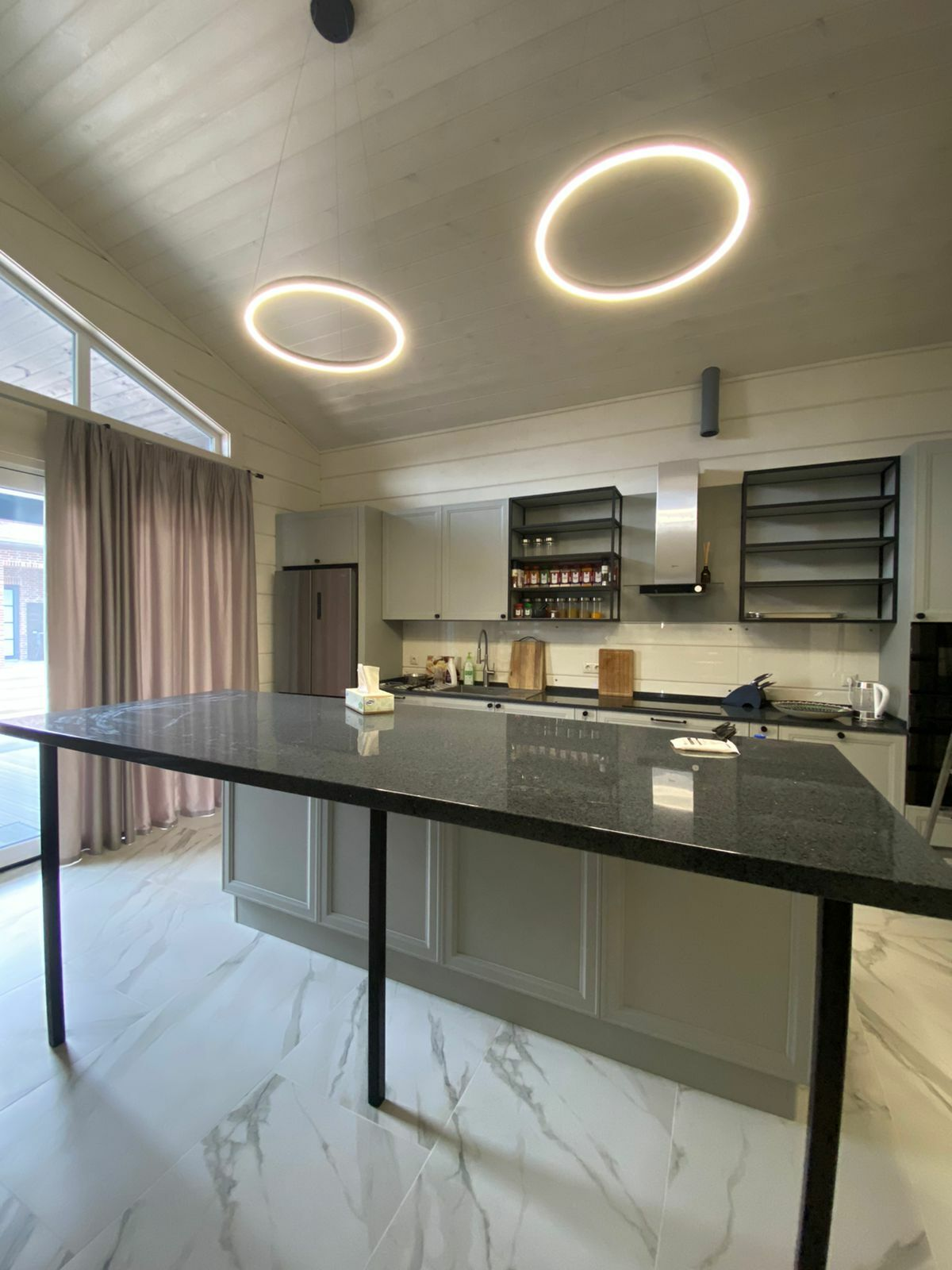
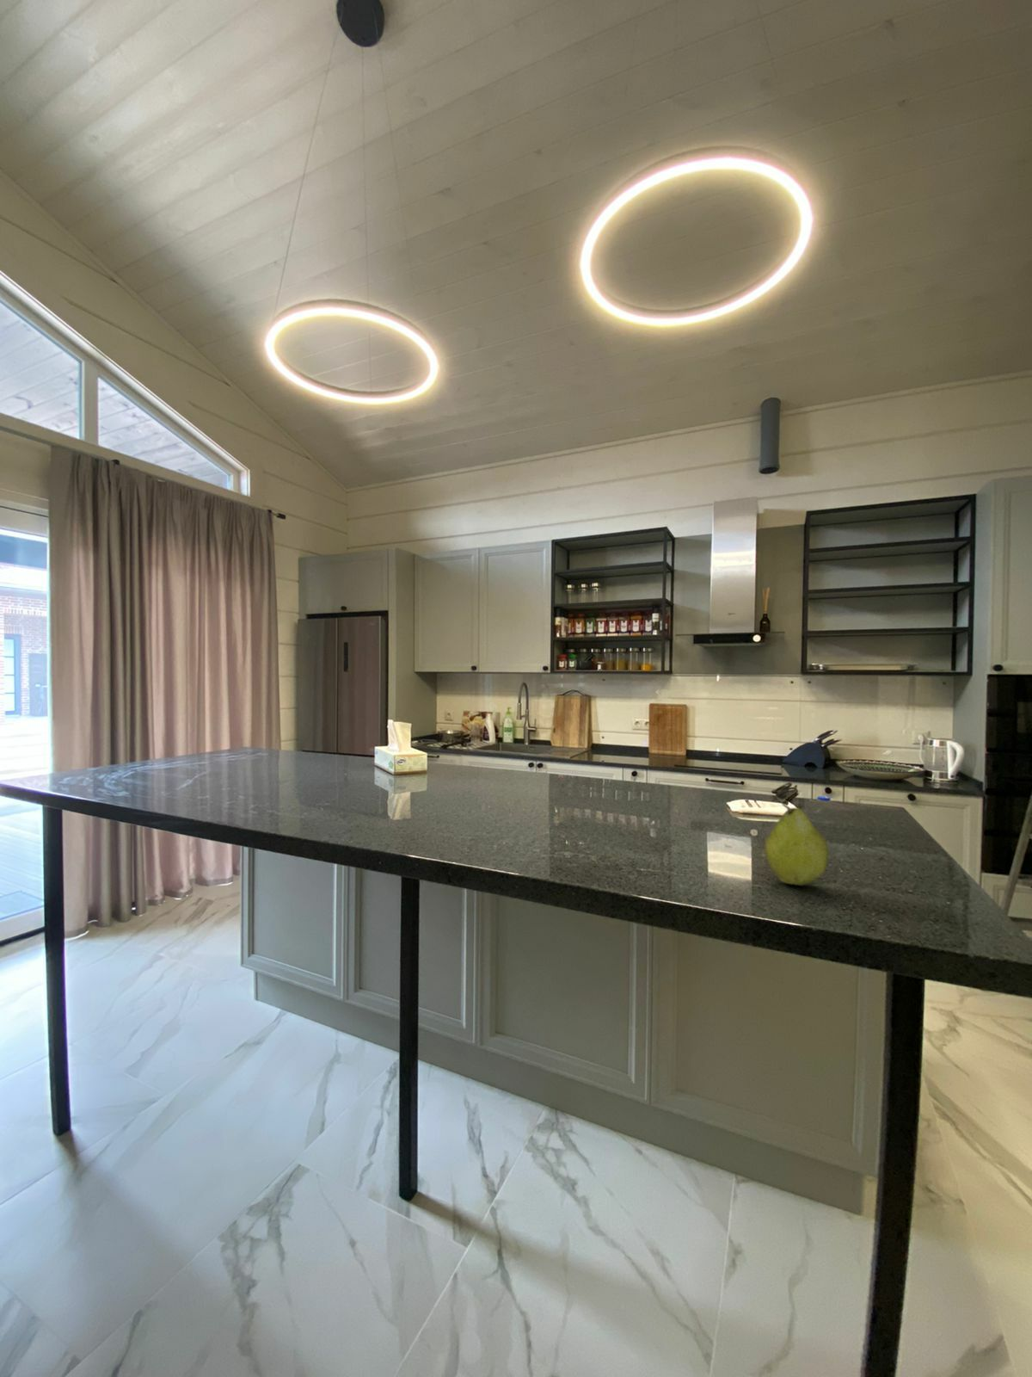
+ fruit (796, 844)
